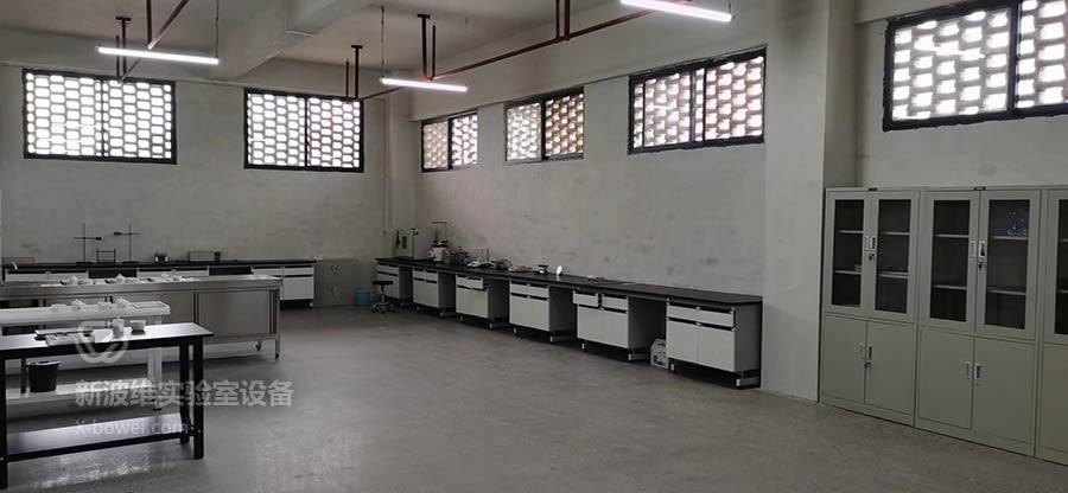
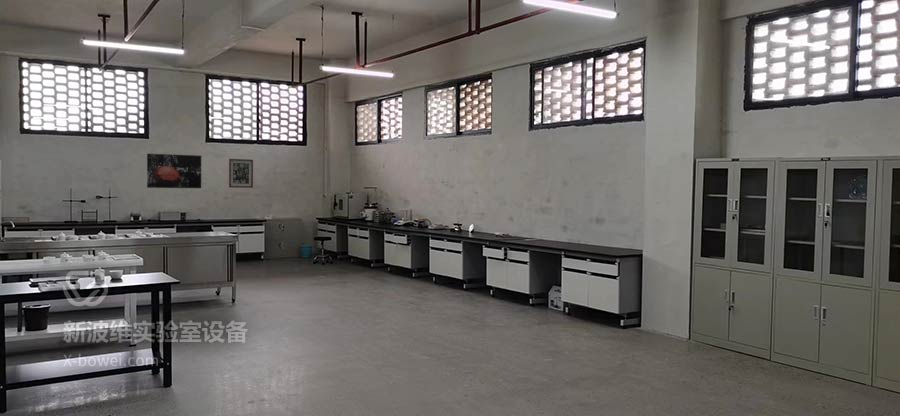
+ wall art (174, 171)
+ wall art (241, 173)
